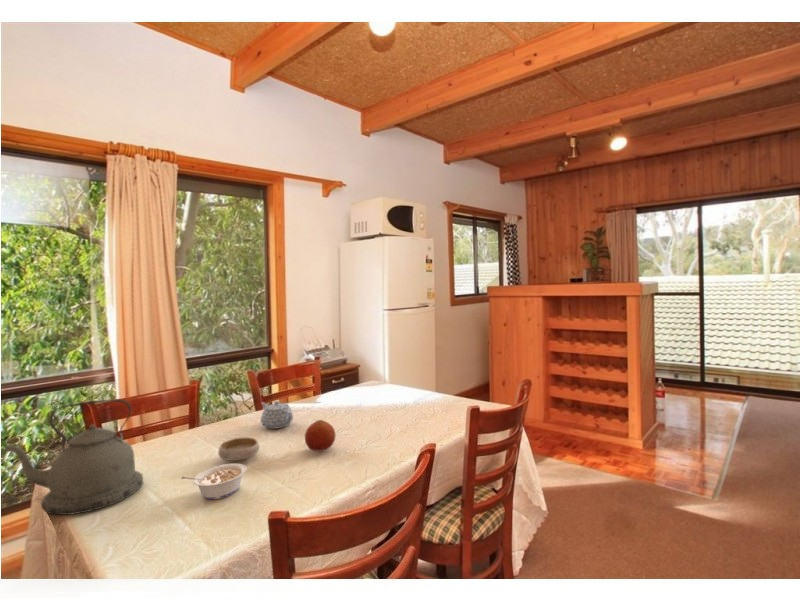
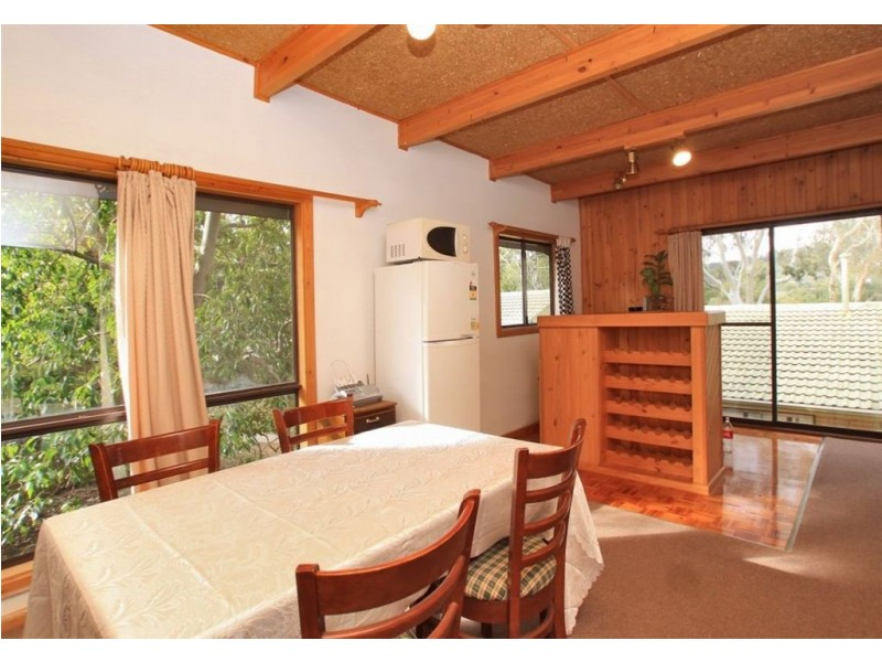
- fruit (319, 435)
- kettle (86, 450)
- teapot (276, 413)
- legume (219, 481)
- bowl (239, 450)
